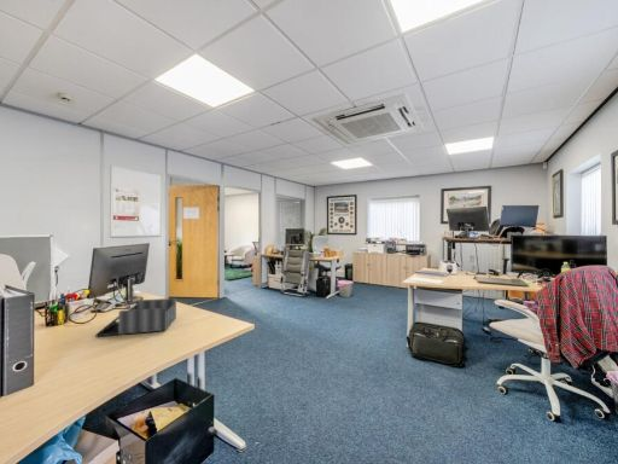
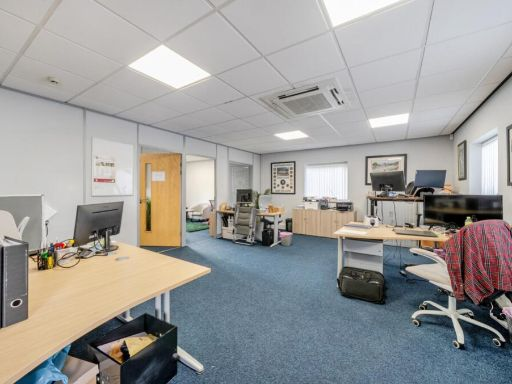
- desk organizer (139, 315)
